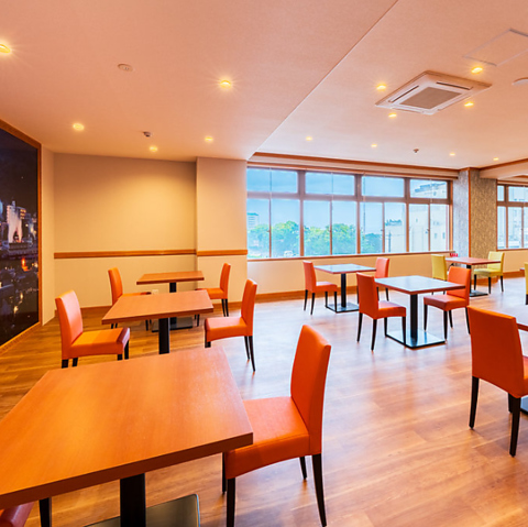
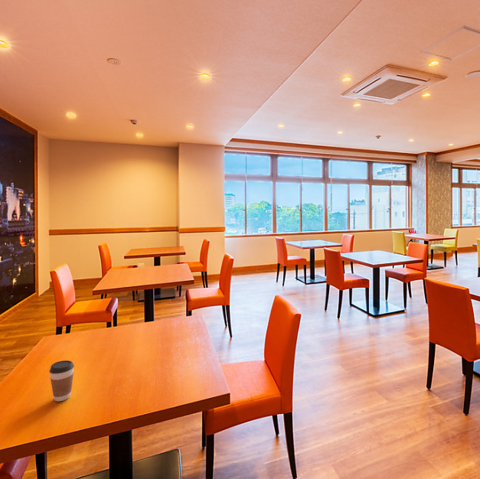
+ coffee cup (62, 380)
